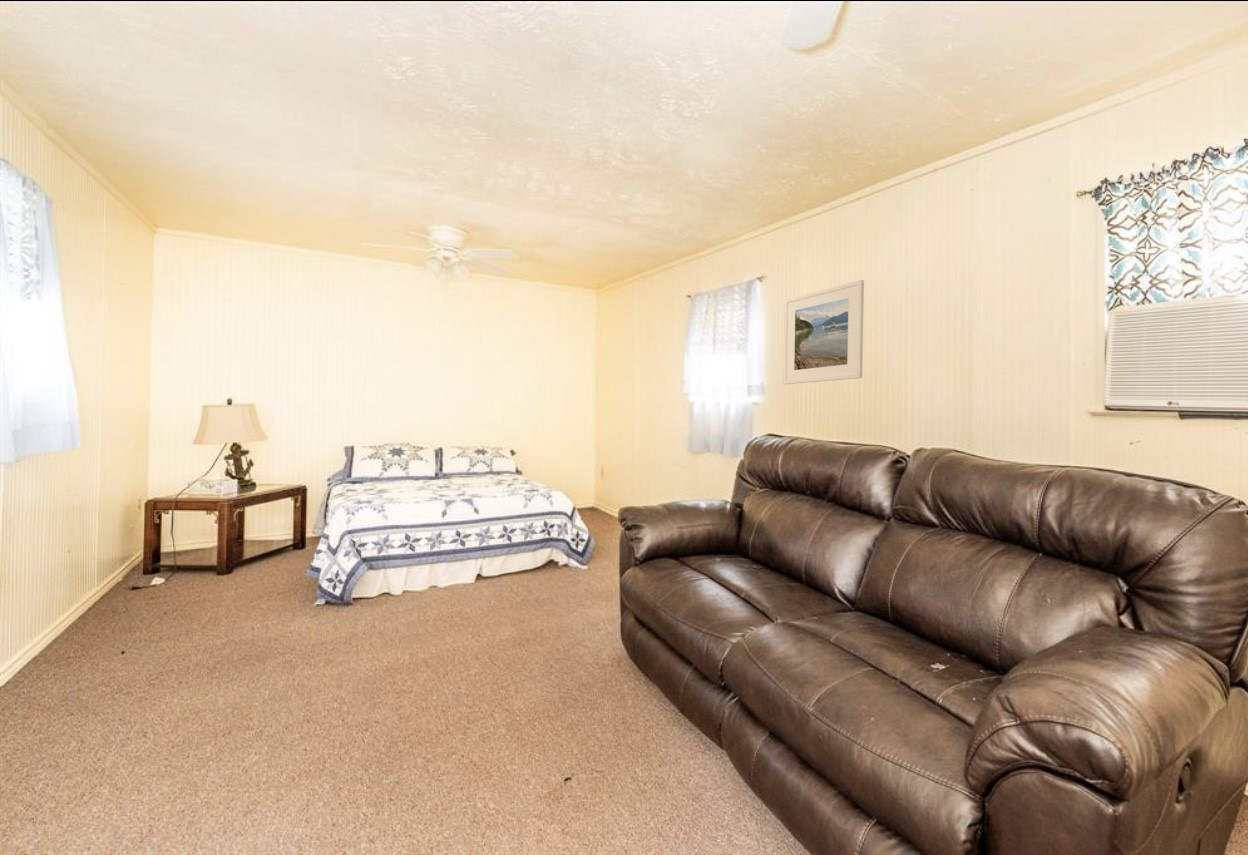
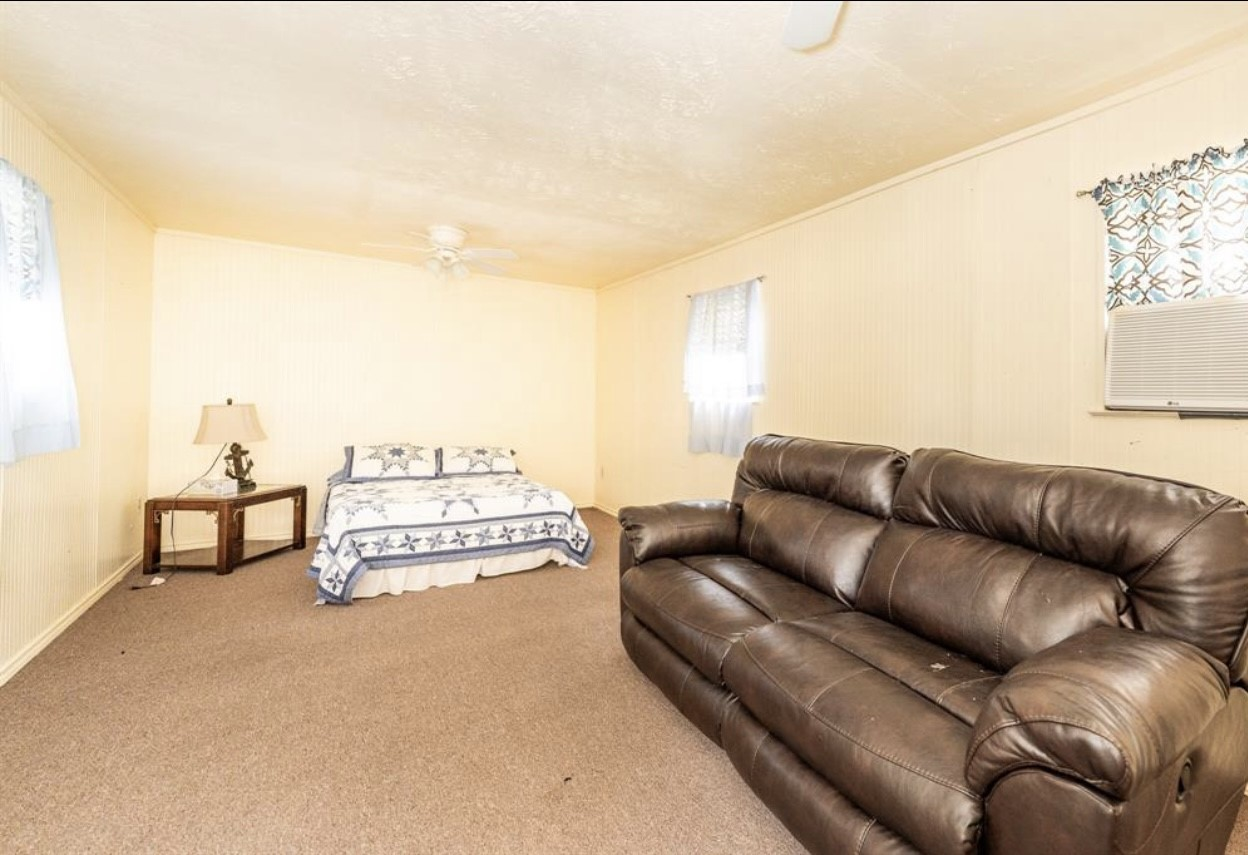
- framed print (820, 336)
